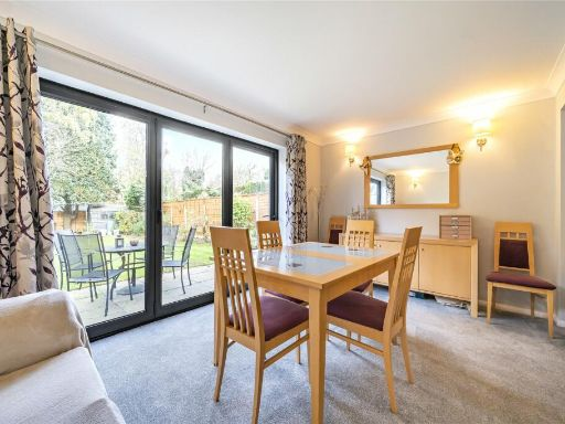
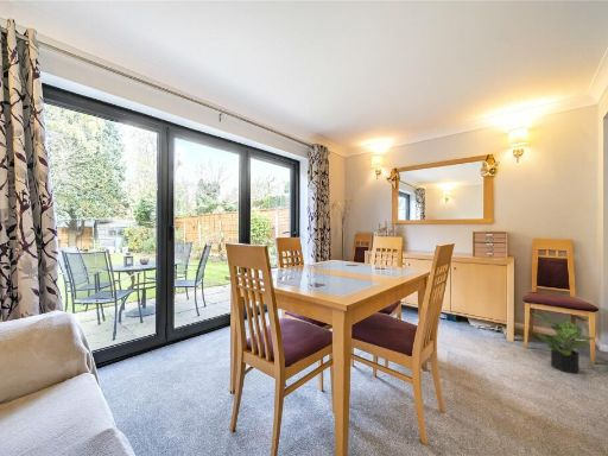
+ potted plant (560, 341)
